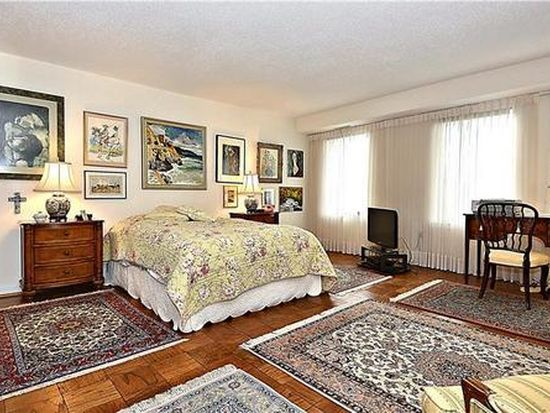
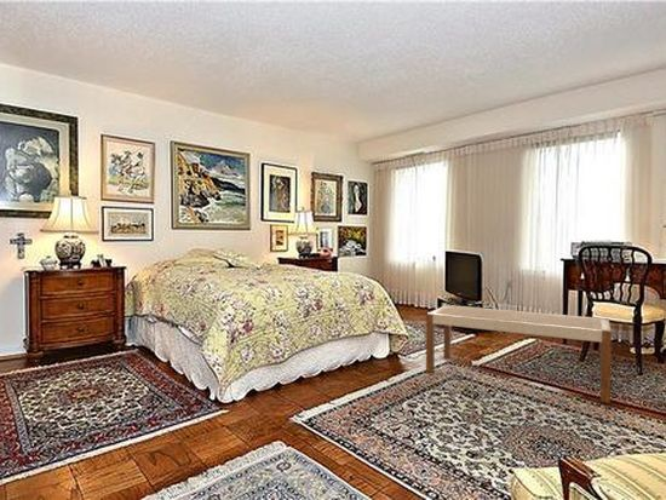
+ bench (513, 332)
